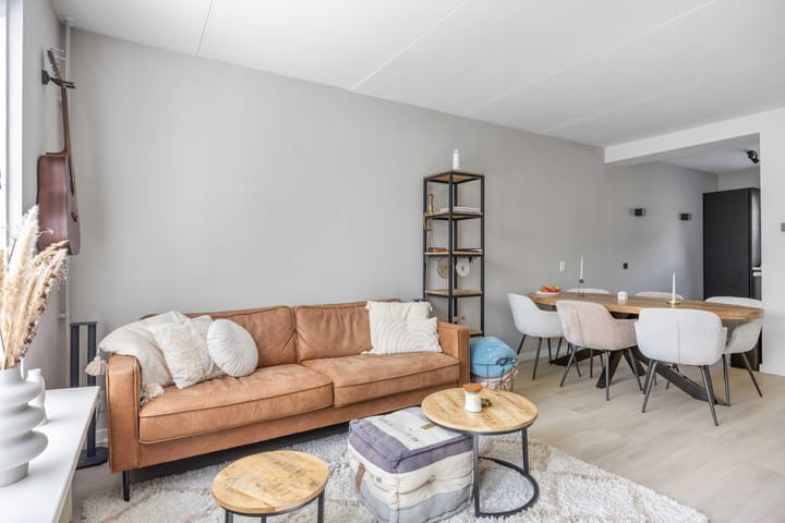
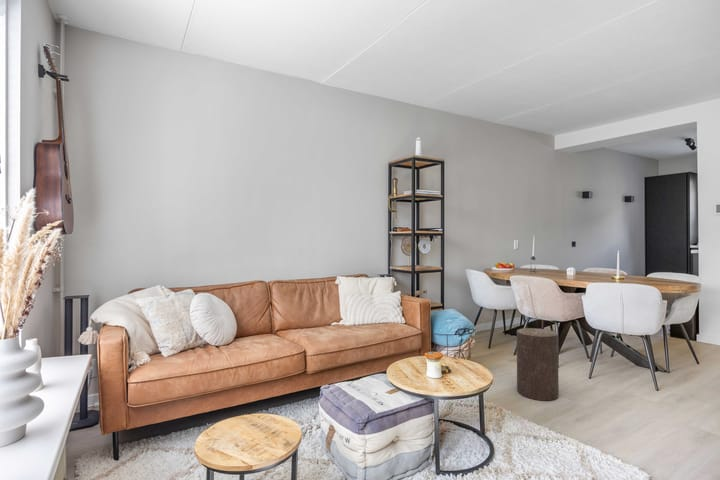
+ stool (537, 362)
